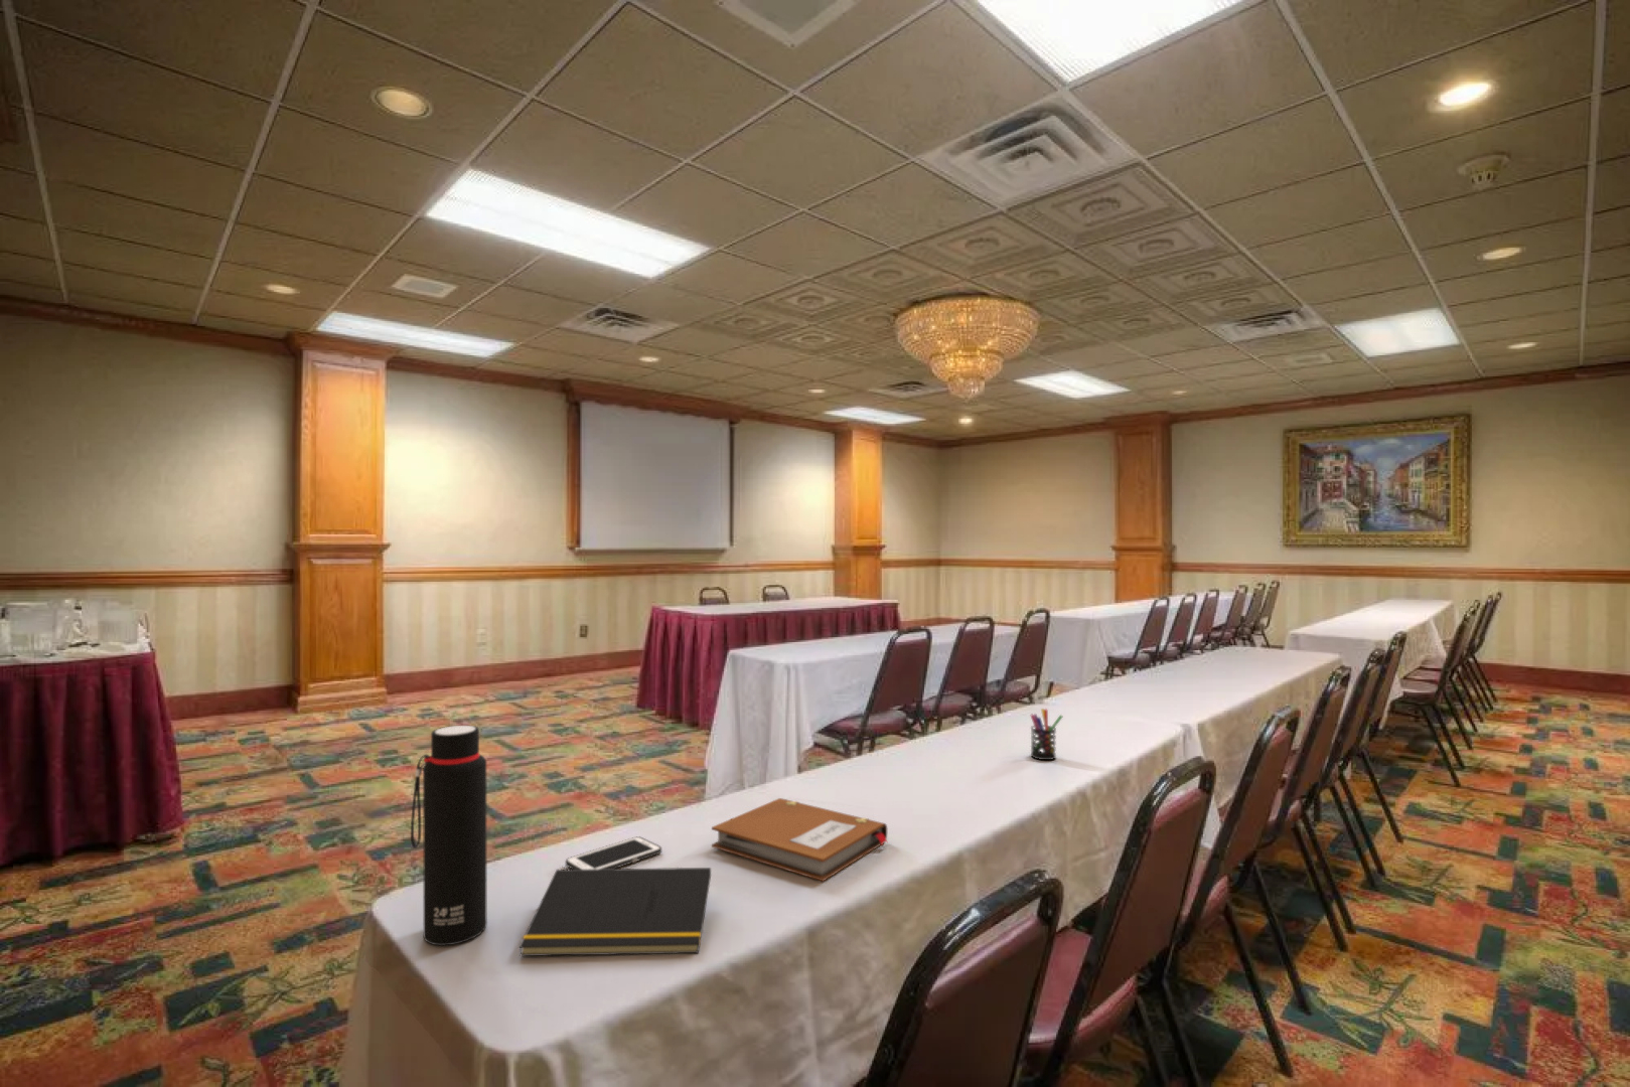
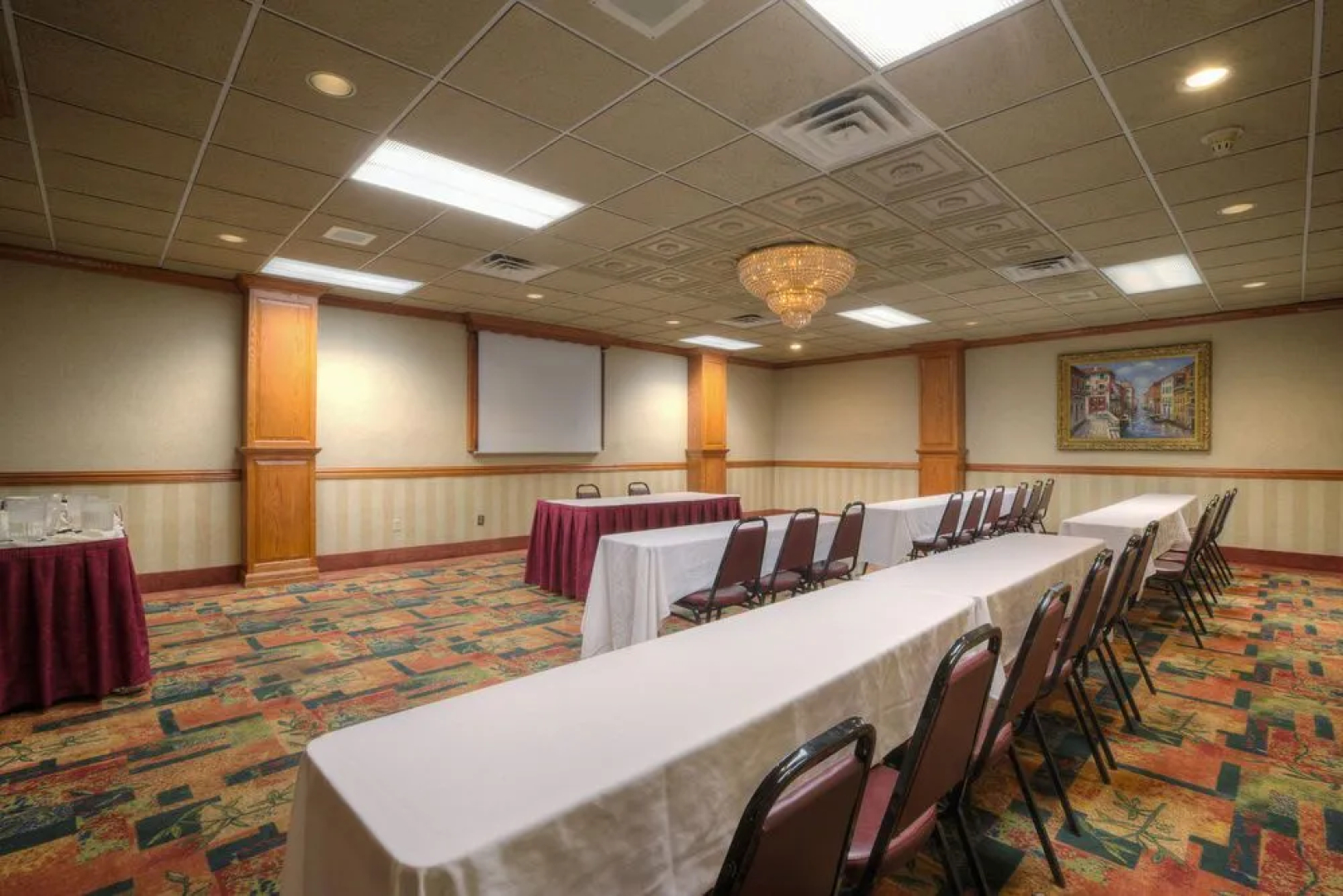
- pen holder (1046, 732)
- cell phone (614, 855)
- notepad (623, 907)
- water bottle (449, 830)
- notebook (803, 835)
